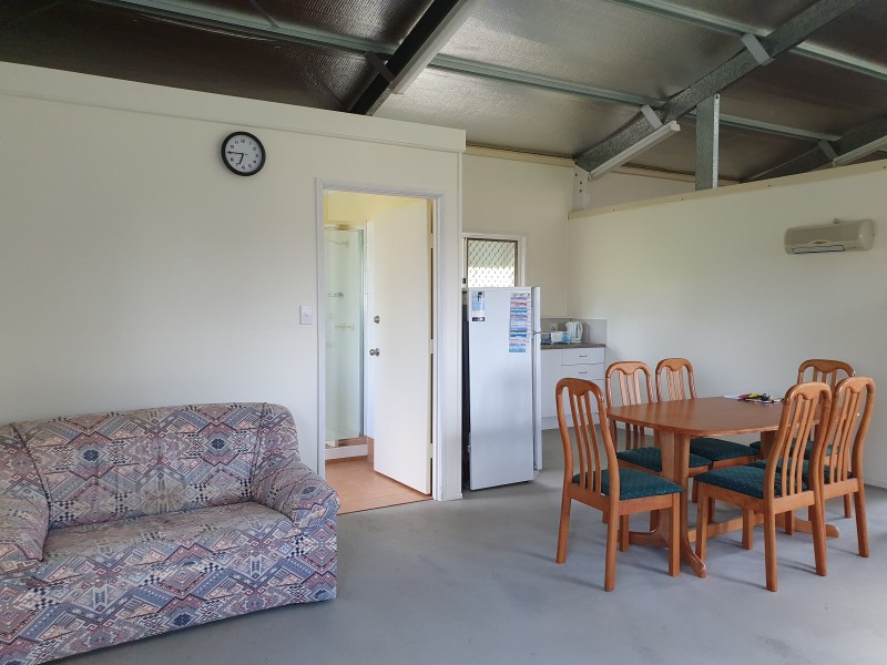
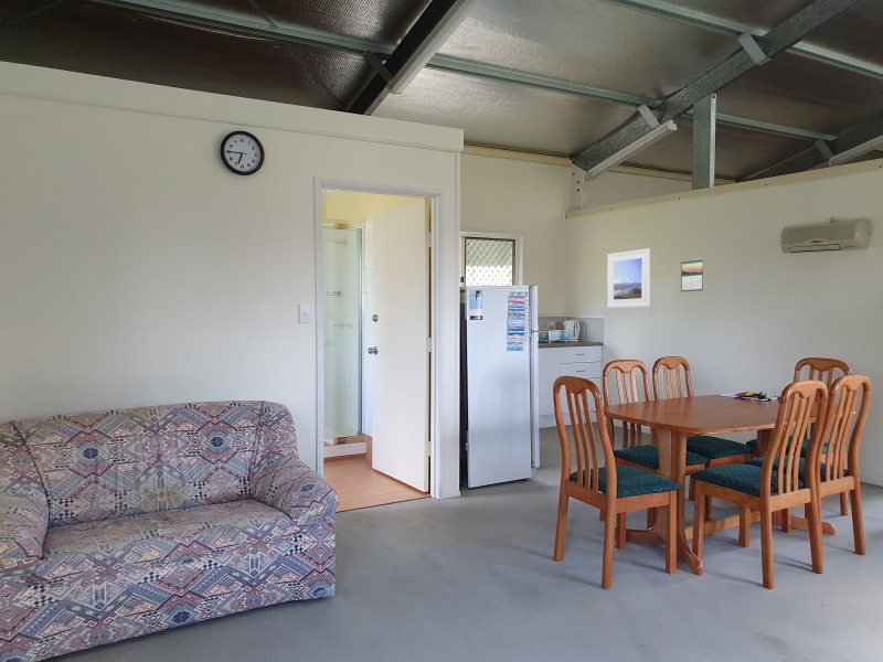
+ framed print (627, 279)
+ calendar (692, 275)
